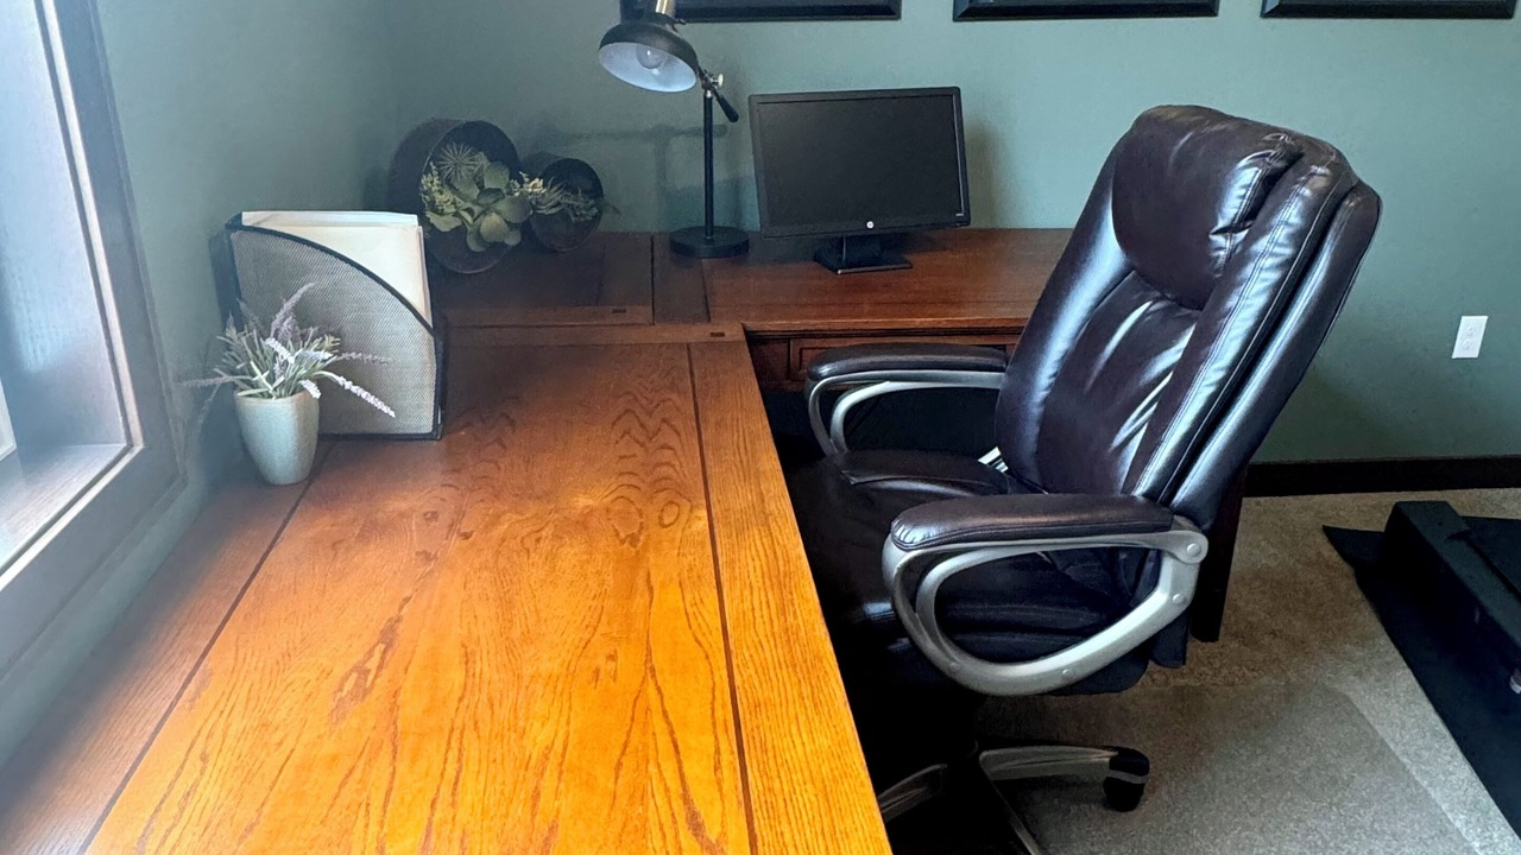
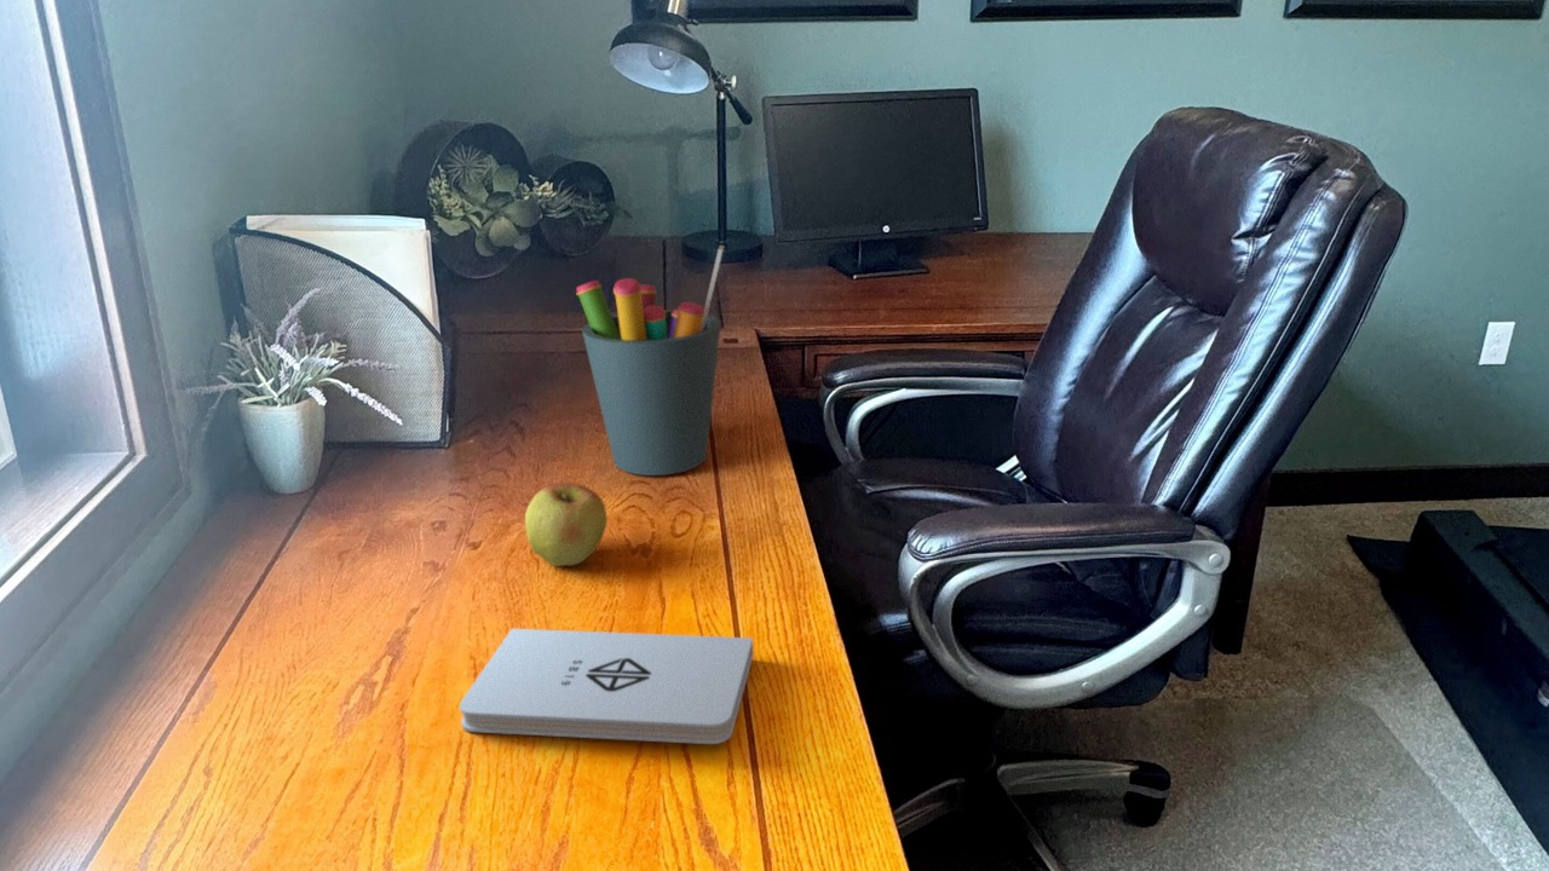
+ pen holder (652, 357)
+ apple (566, 523)
+ notepad (611, 681)
